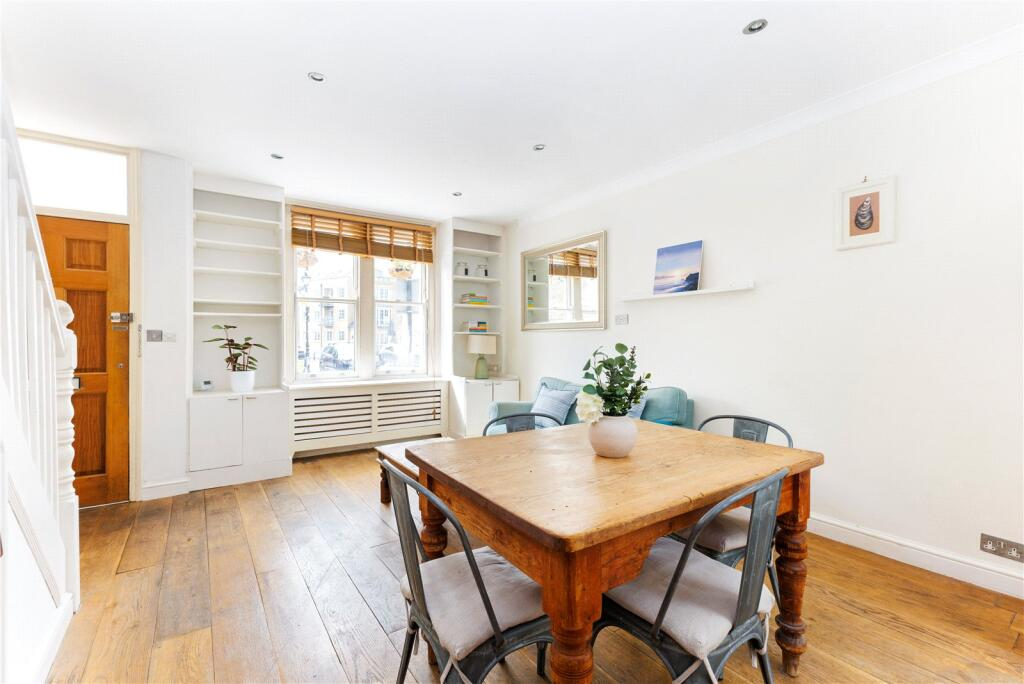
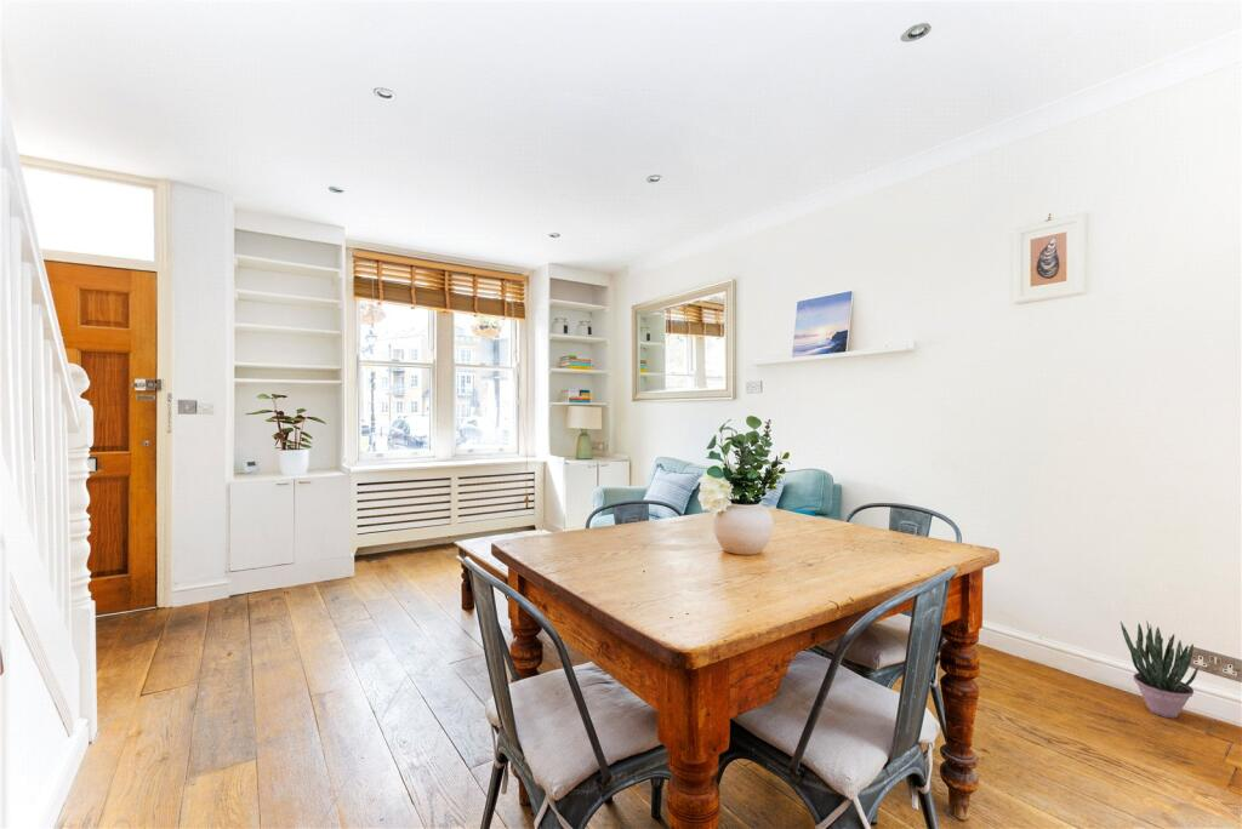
+ potted plant (1157, 668)
